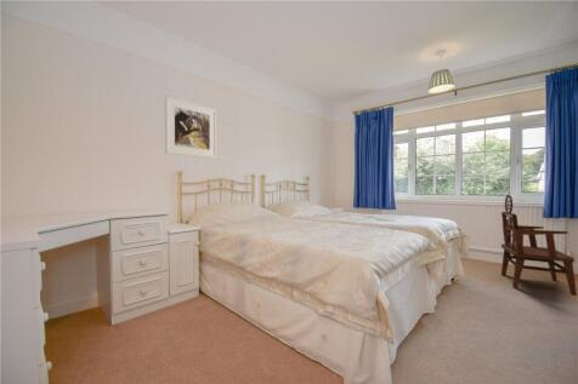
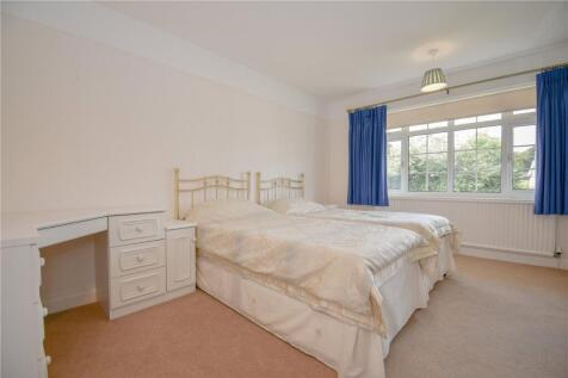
- armchair (534, 239)
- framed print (192, 128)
